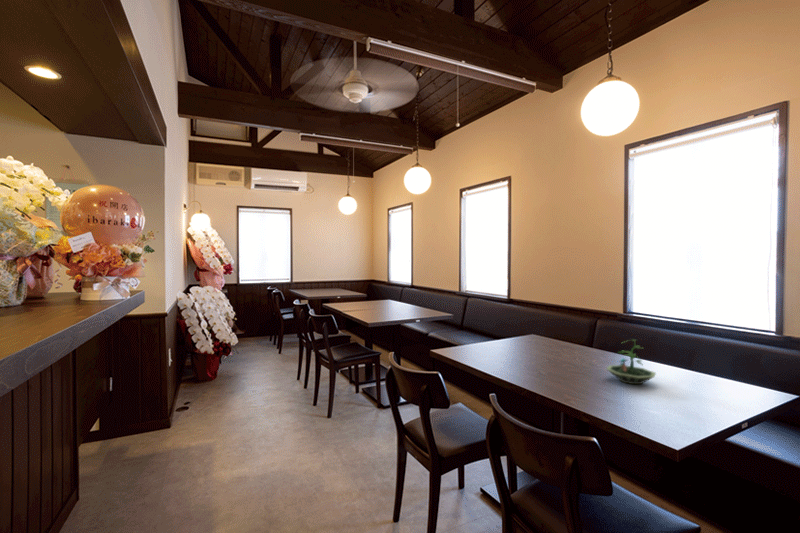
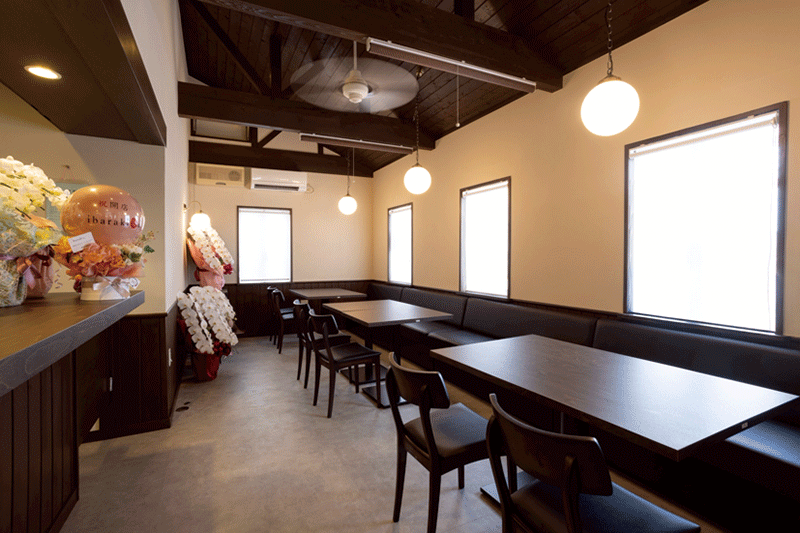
- terrarium (632, 348)
